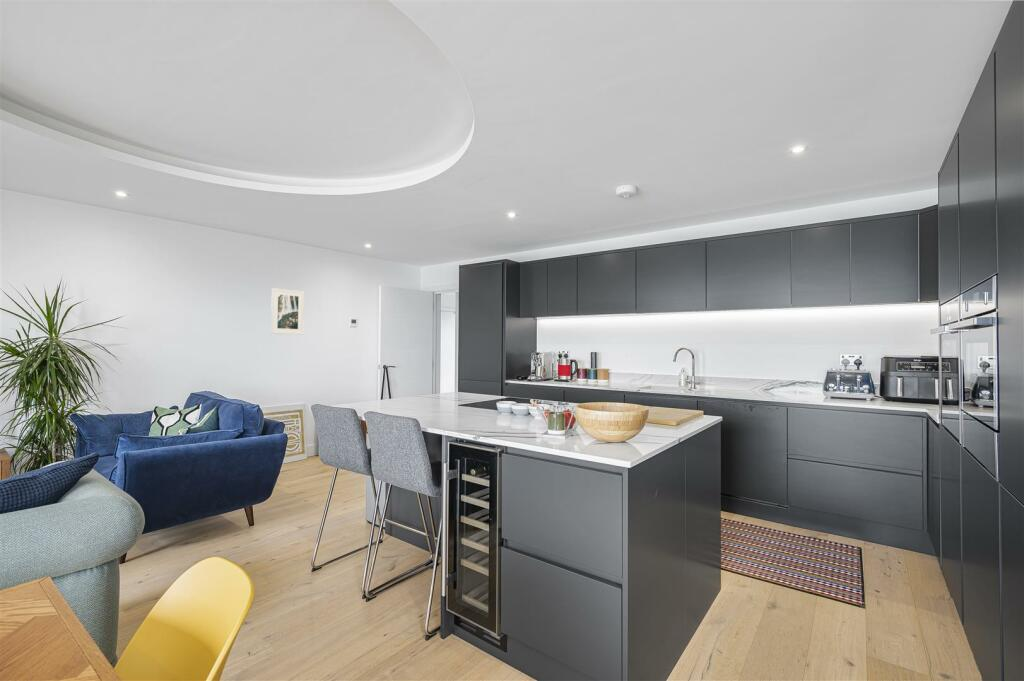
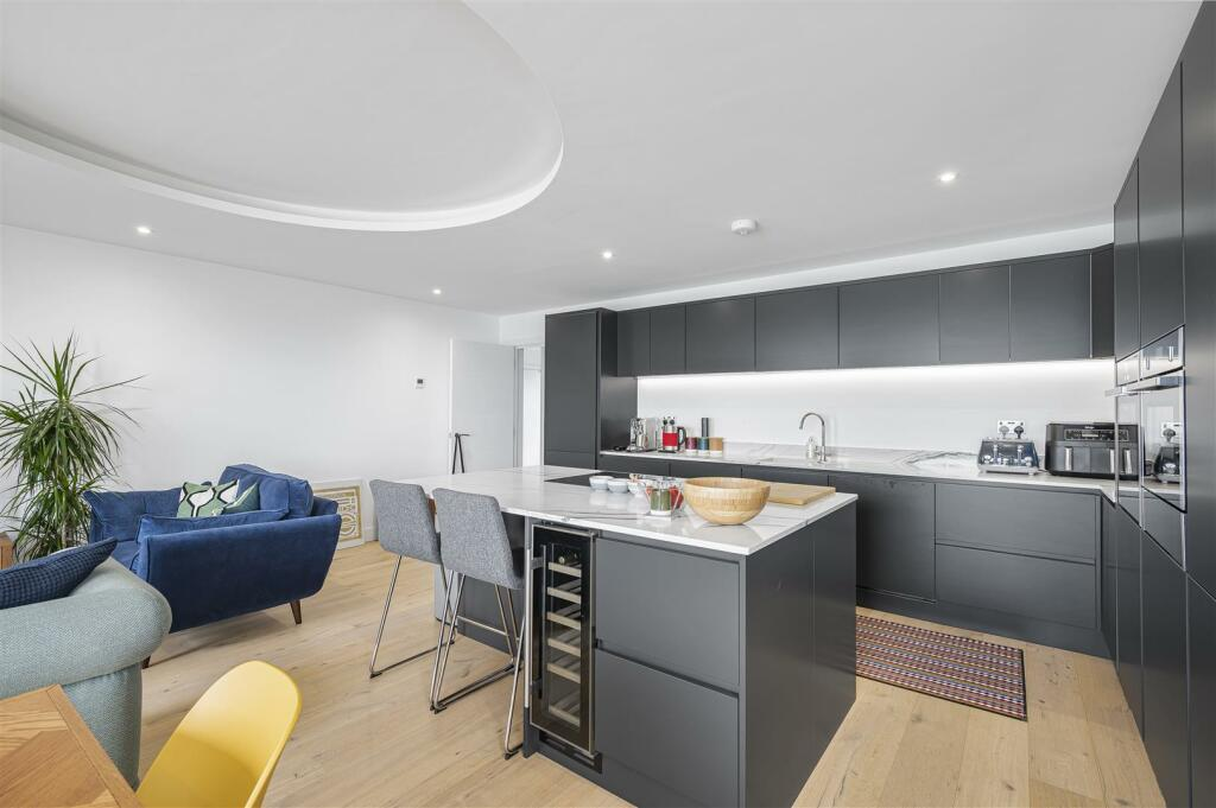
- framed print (287, 312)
